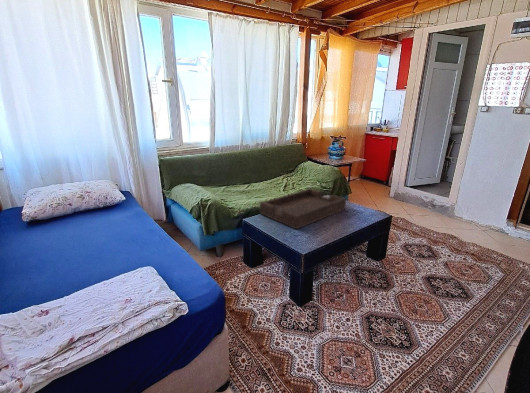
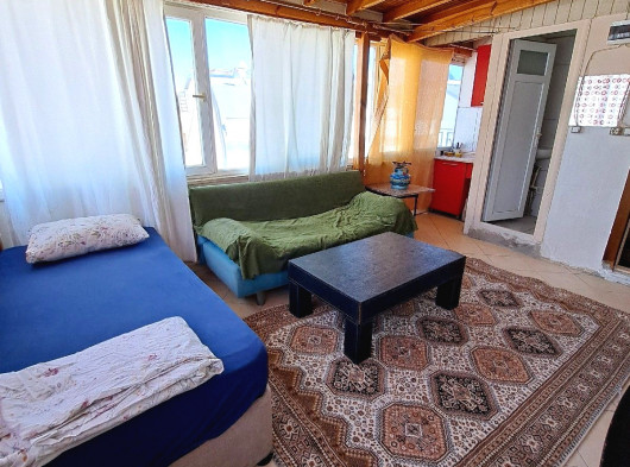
- tray (303, 205)
